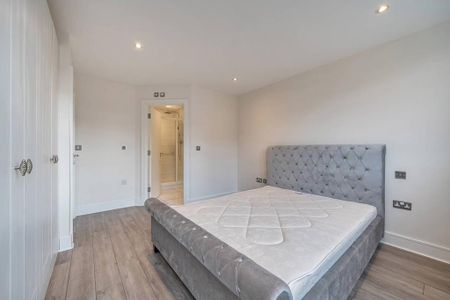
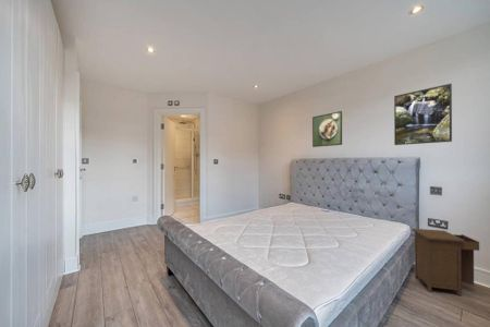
+ nightstand (444, 261)
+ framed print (326, 130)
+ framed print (420, 117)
